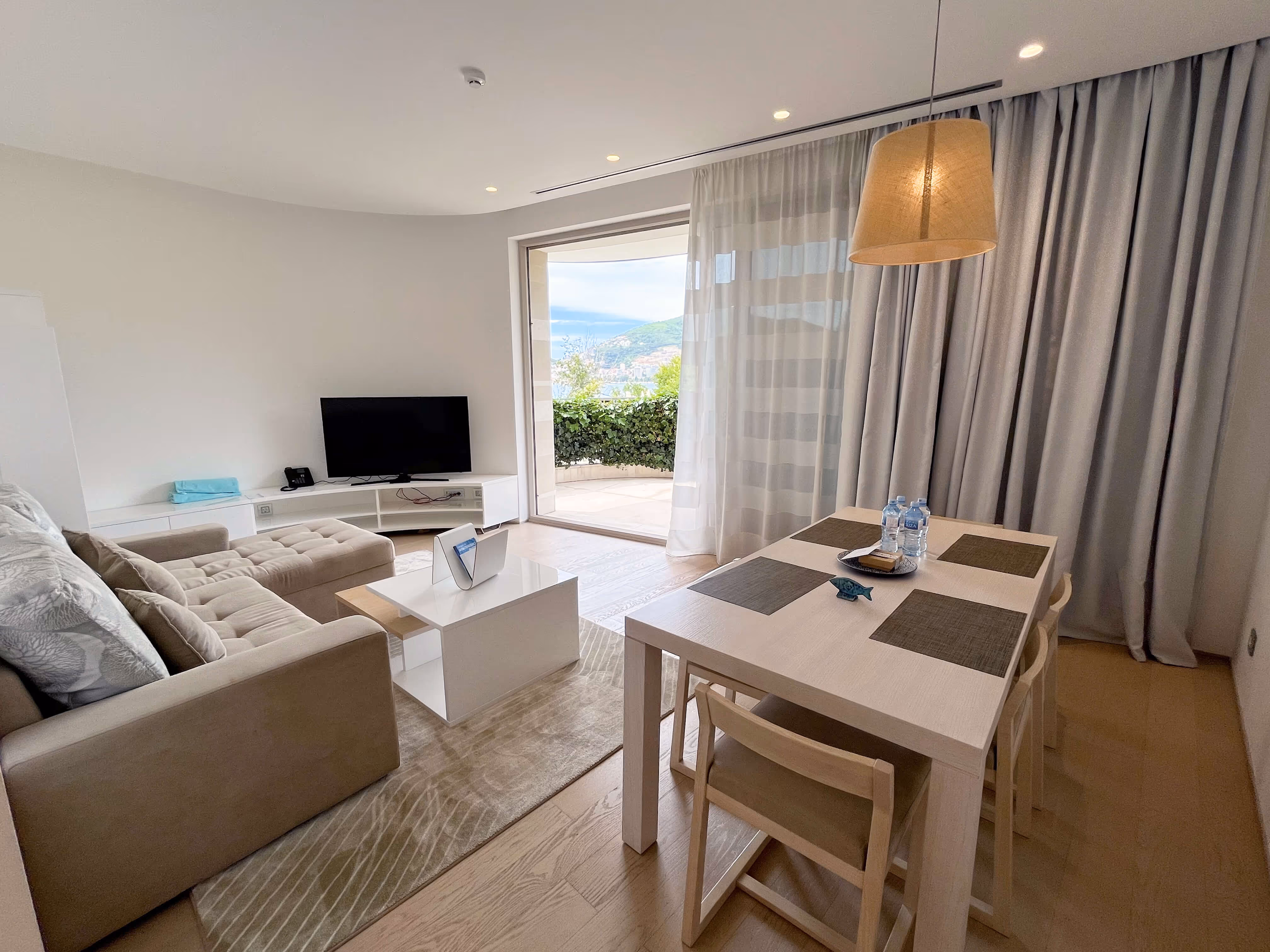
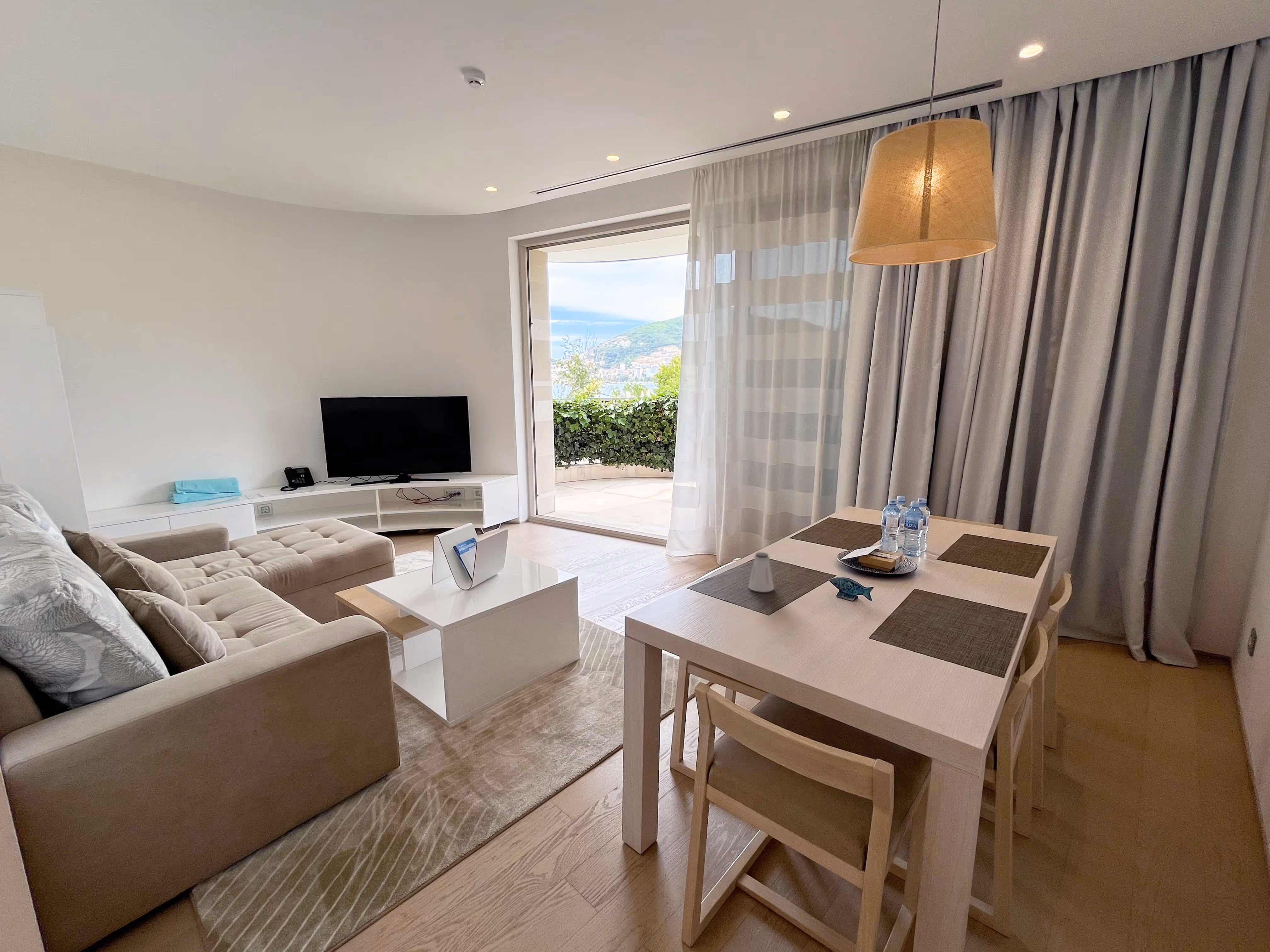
+ saltshaker (761, 571)
